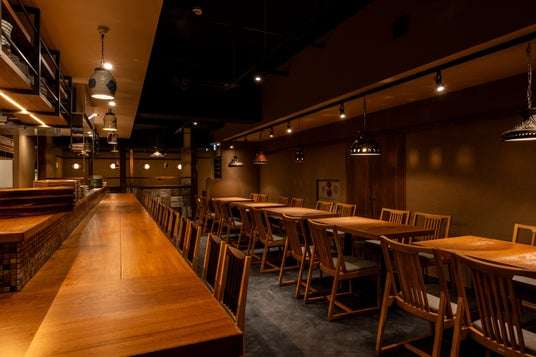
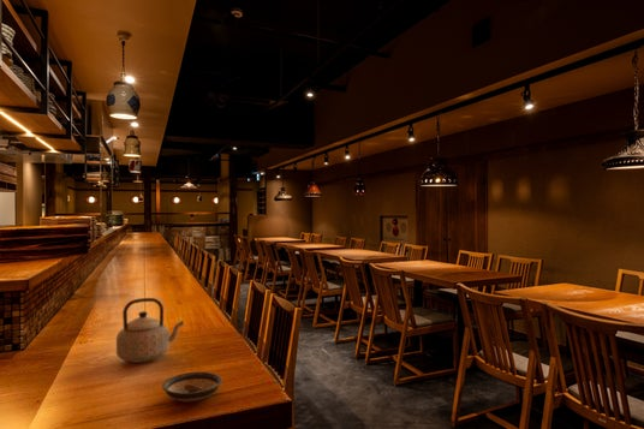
+ saucer (192, 388)
+ teapot (150, 327)
